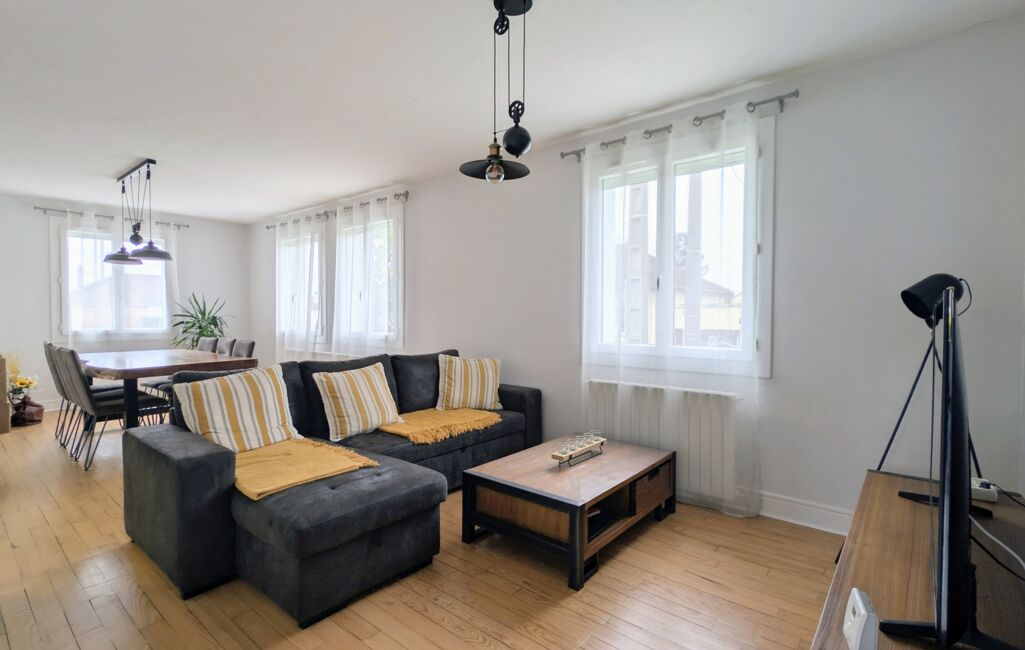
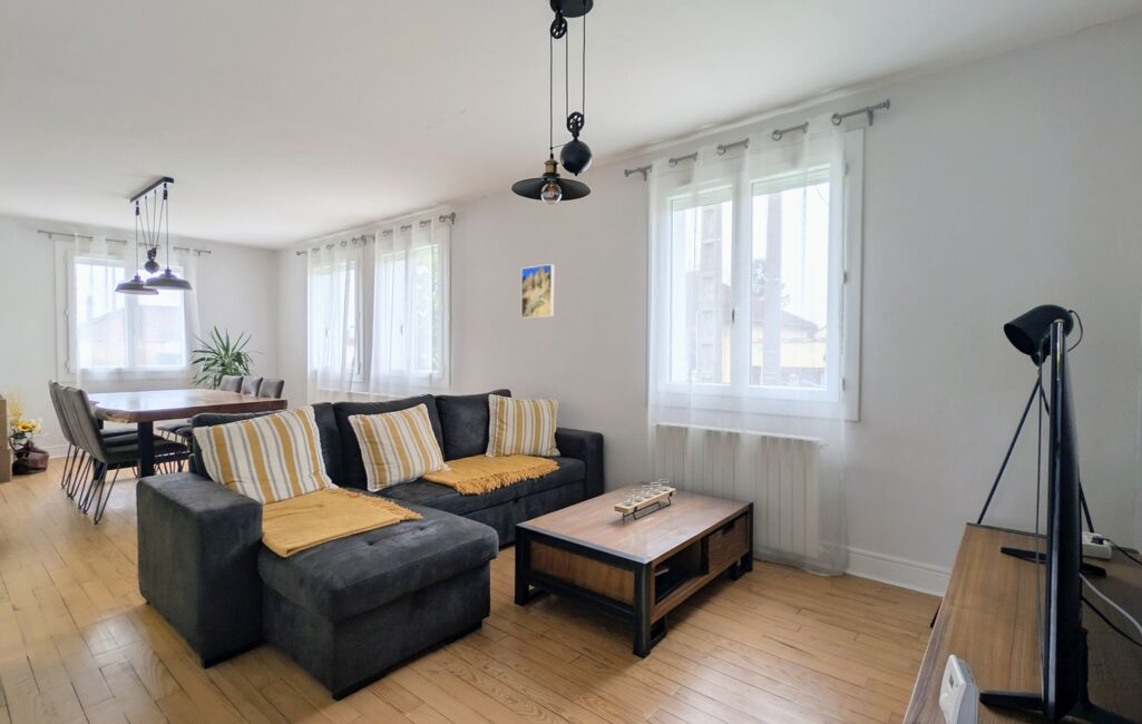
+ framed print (537, 292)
